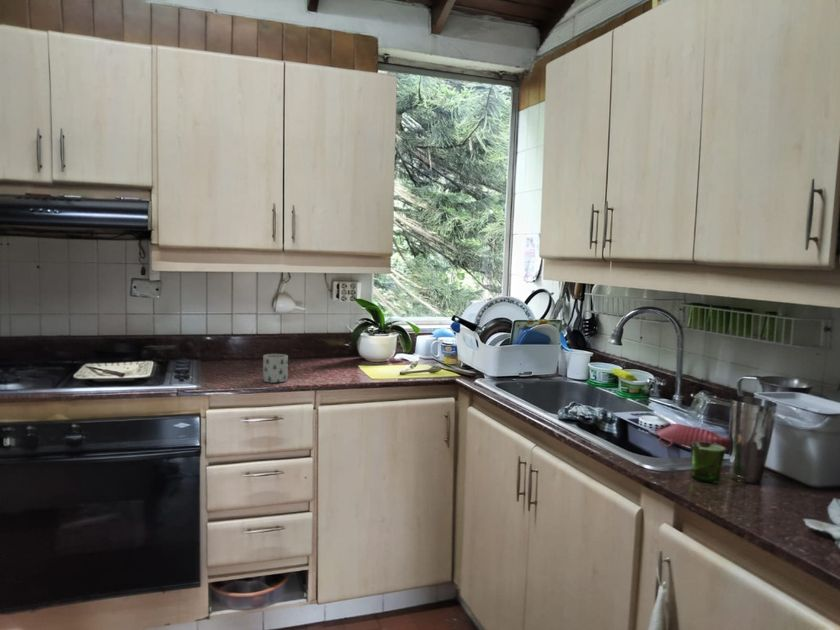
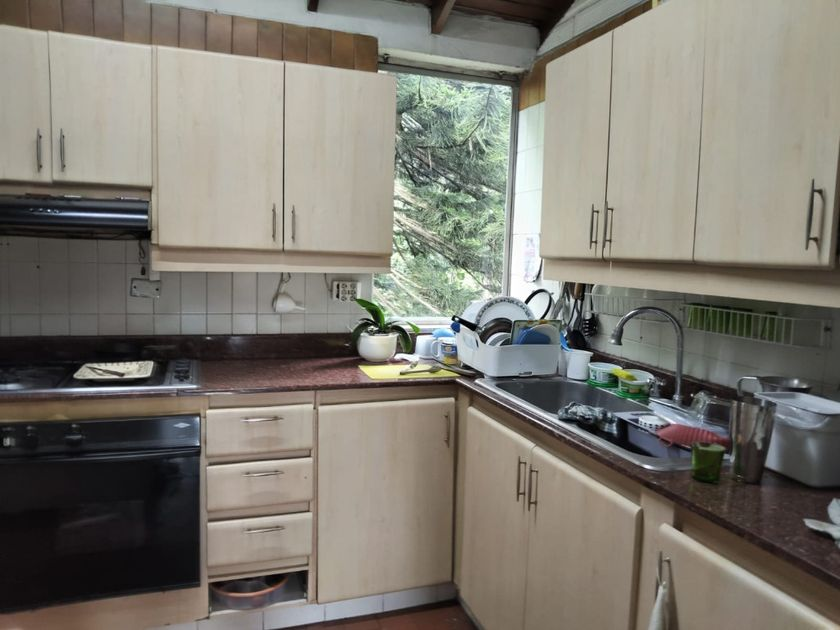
- mug (274, 367)
